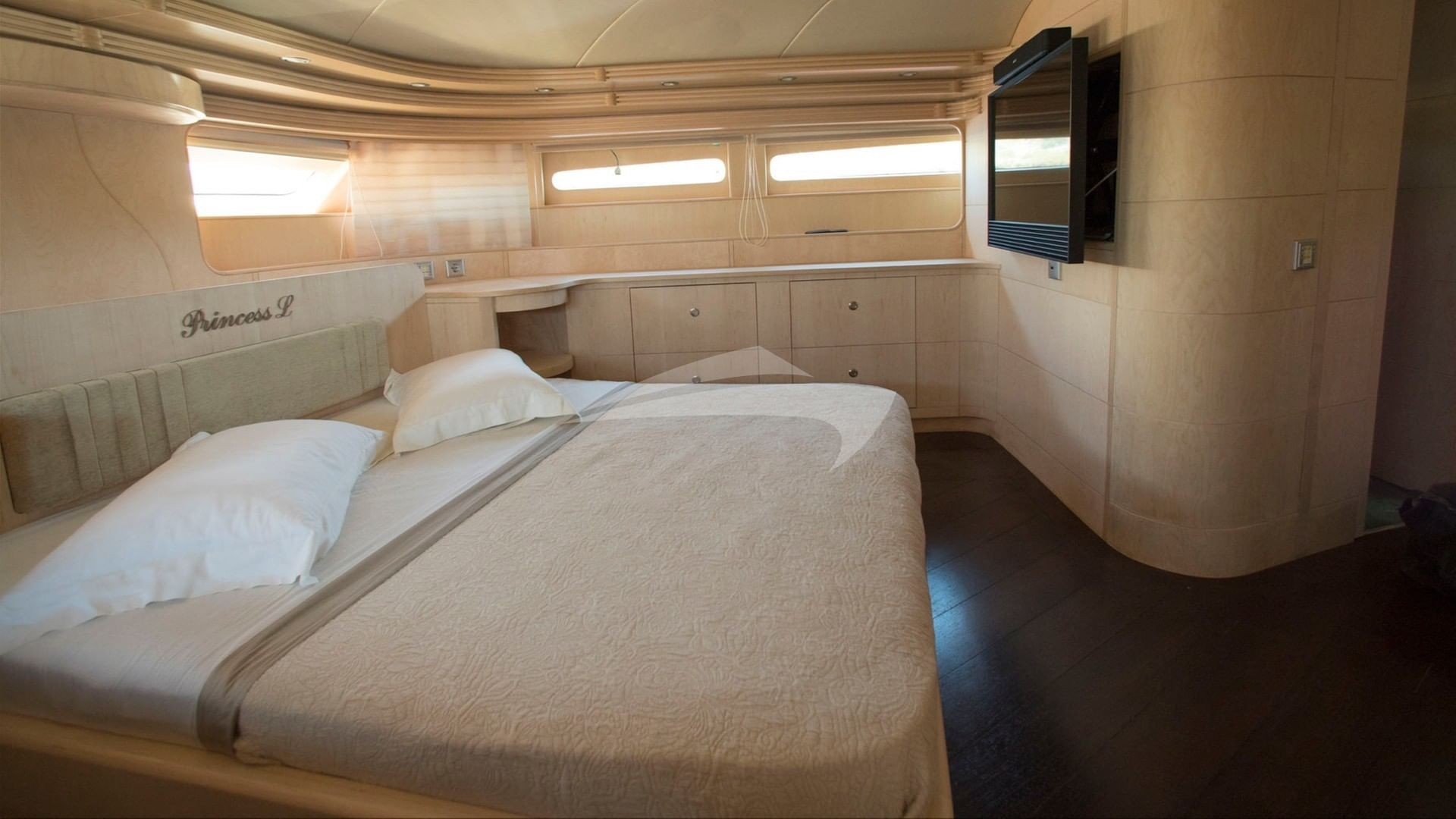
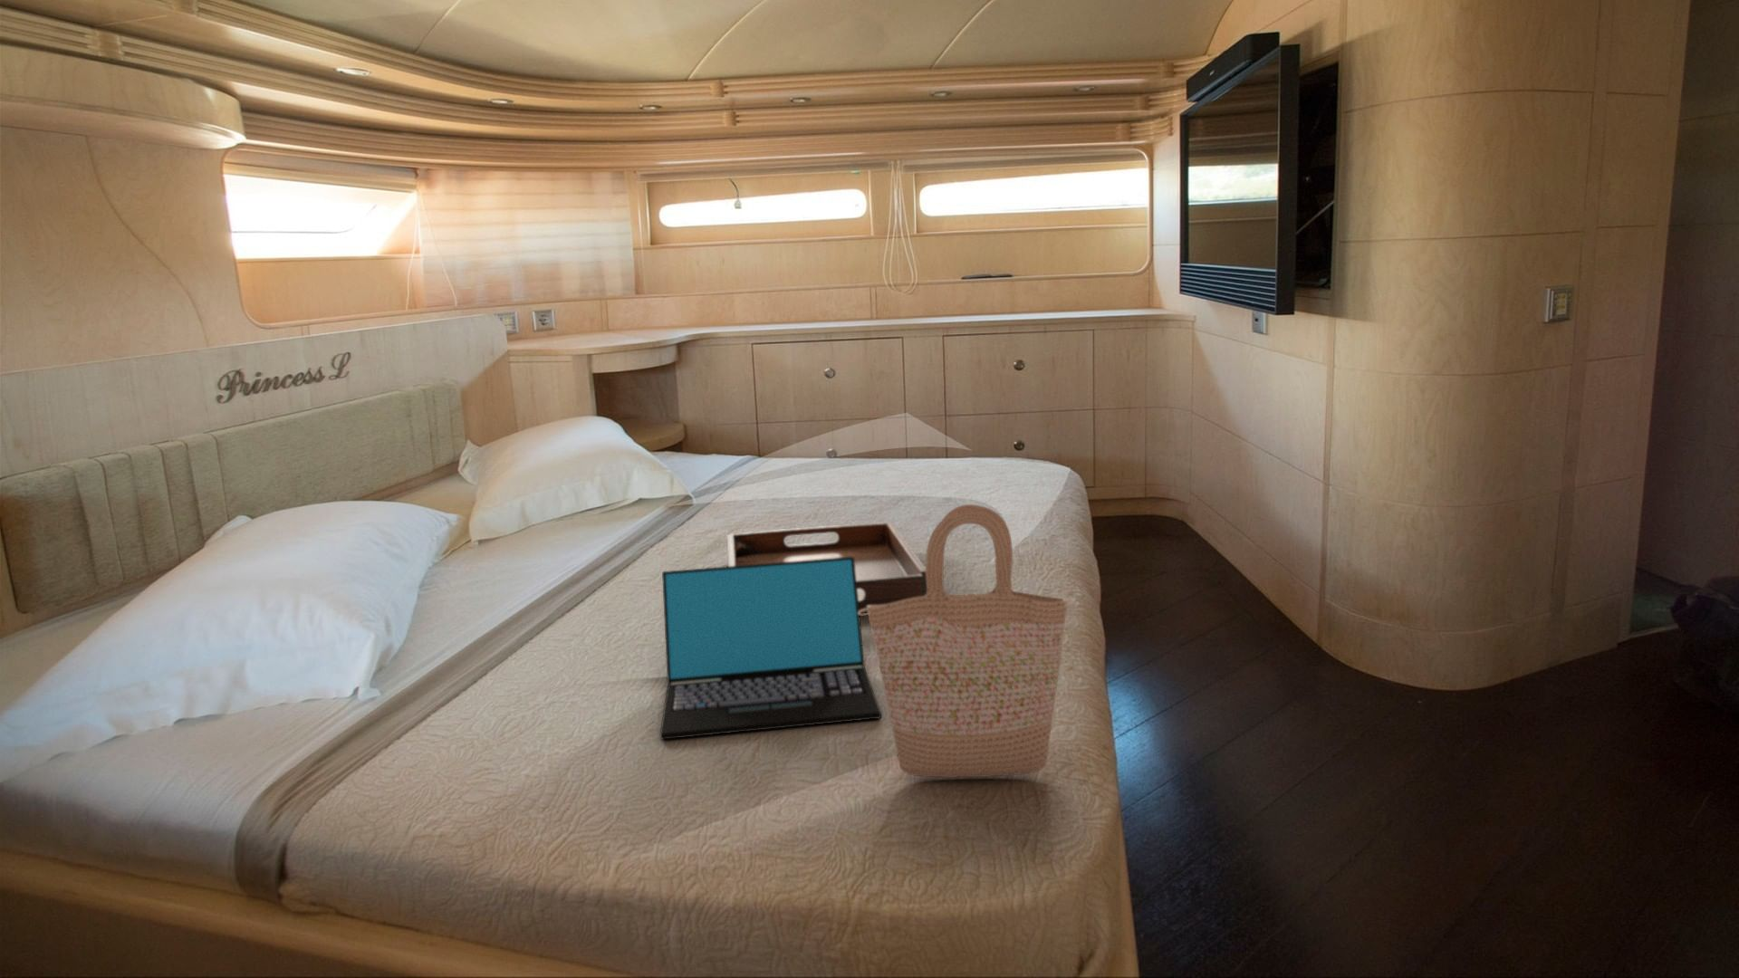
+ serving tray (819, 559)
+ laptop (764, 640)
+ shopping bag (966, 642)
